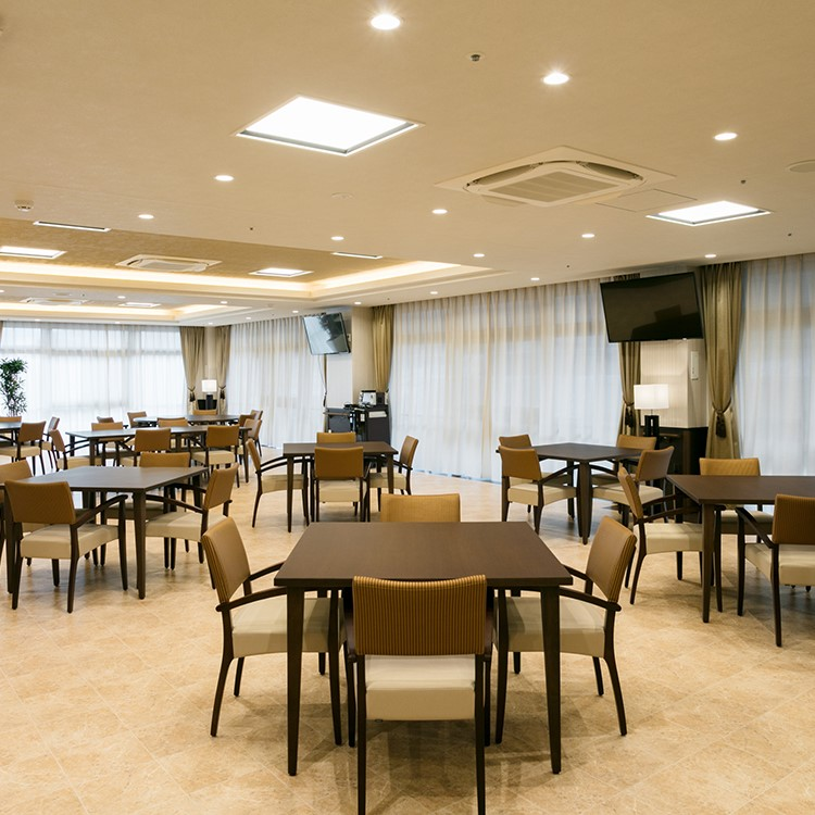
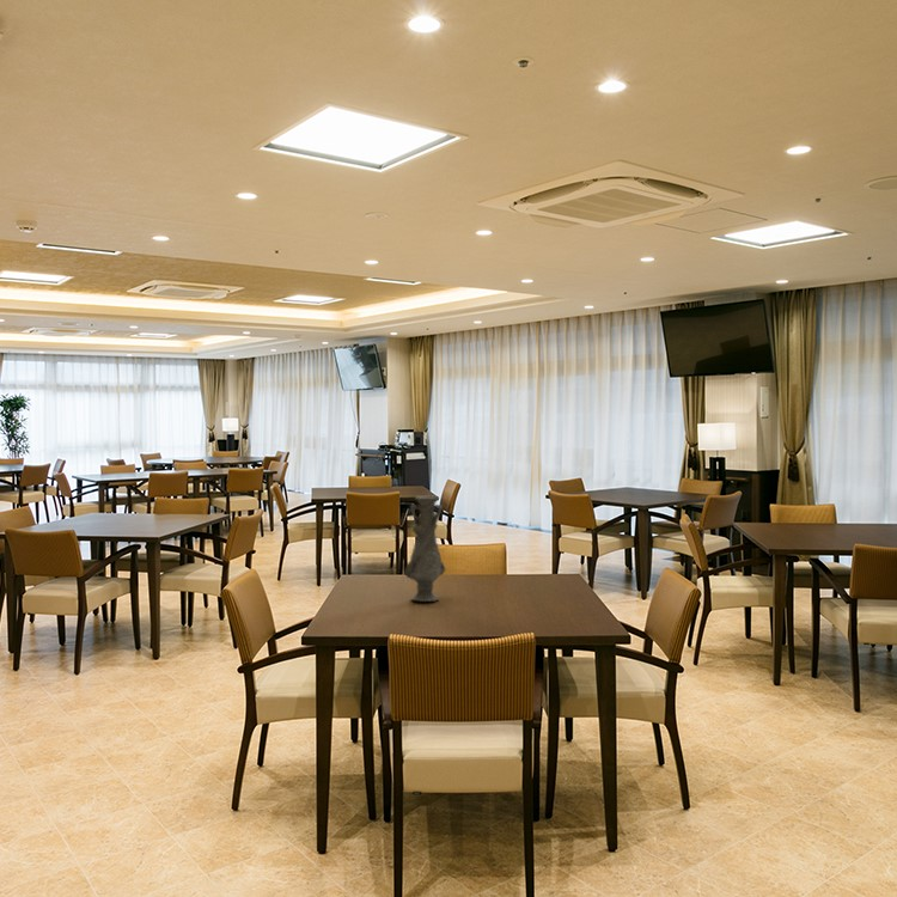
+ vase (425, 548)
